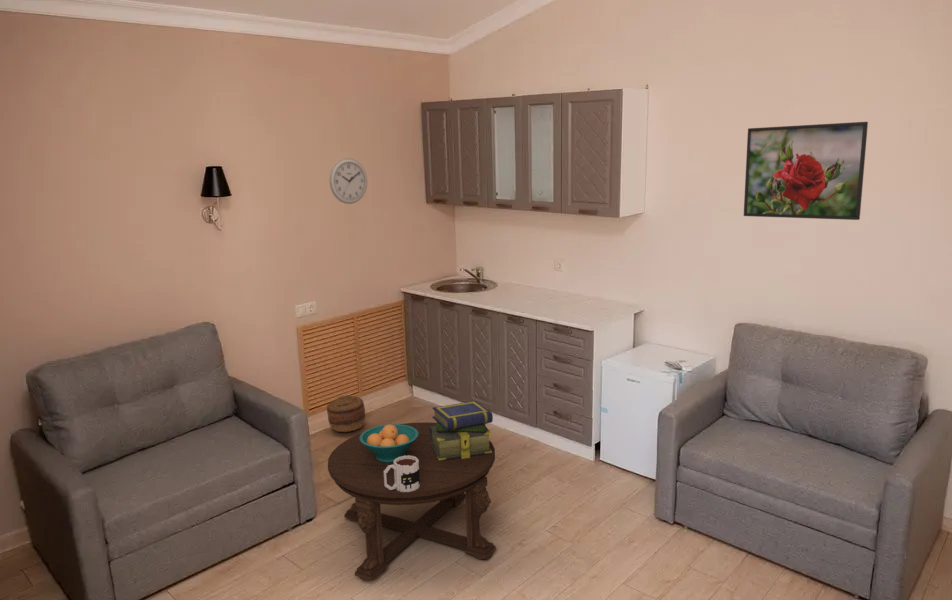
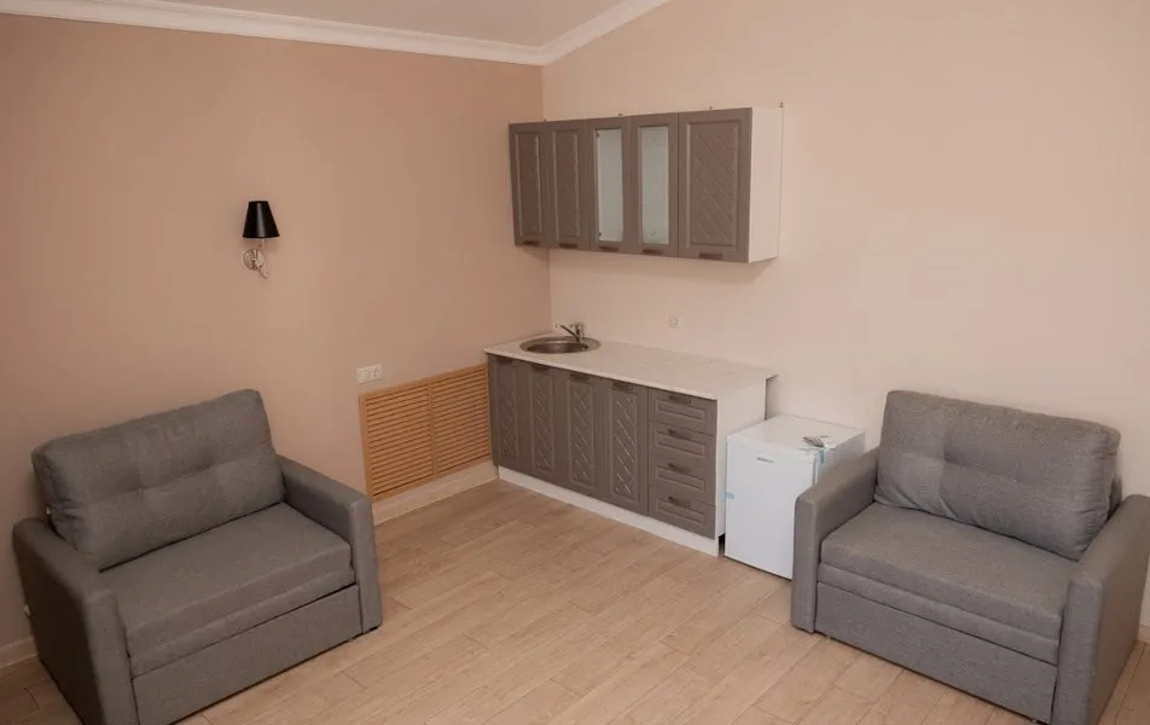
- coffee table (414, 495)
- fruit bowl (389, 441)
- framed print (801, 172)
- mug (401, 474)
- wall clock (349, 181)
- basket (346, 413)
- stack of books (461, 428)
